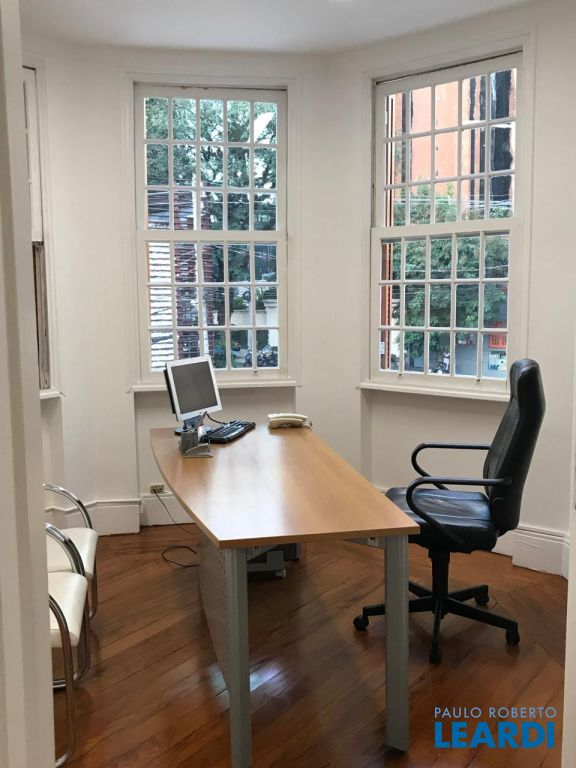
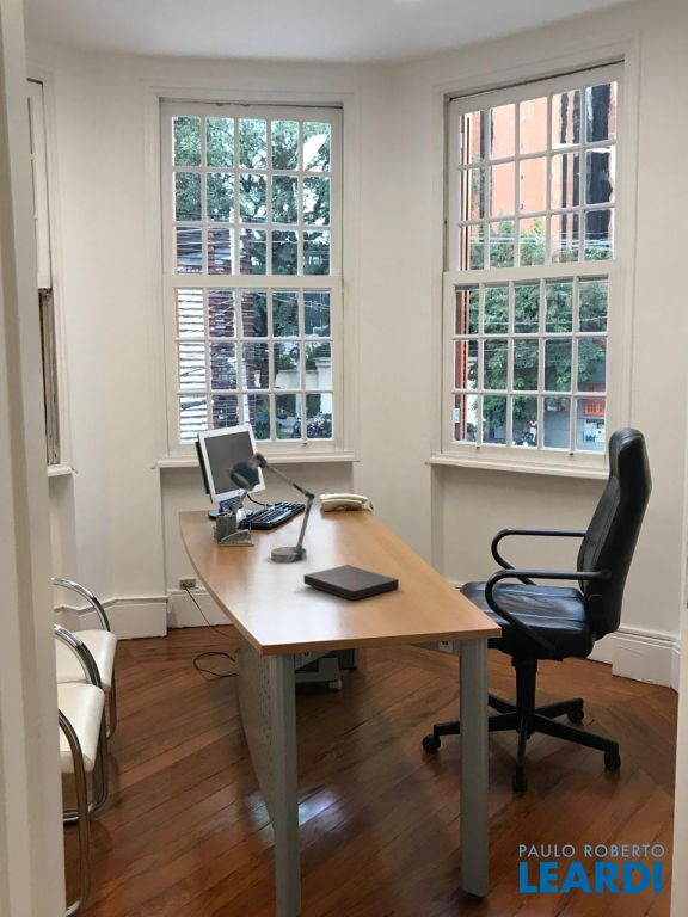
+ desk lamp (252, 490)
+ book (350, 581)
